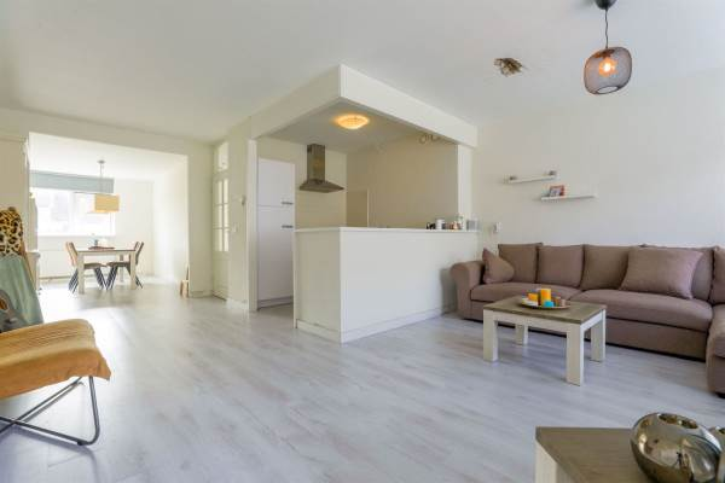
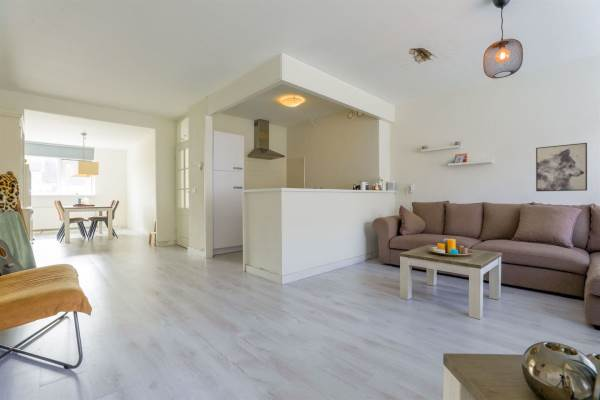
+ wall art (560, 168)
